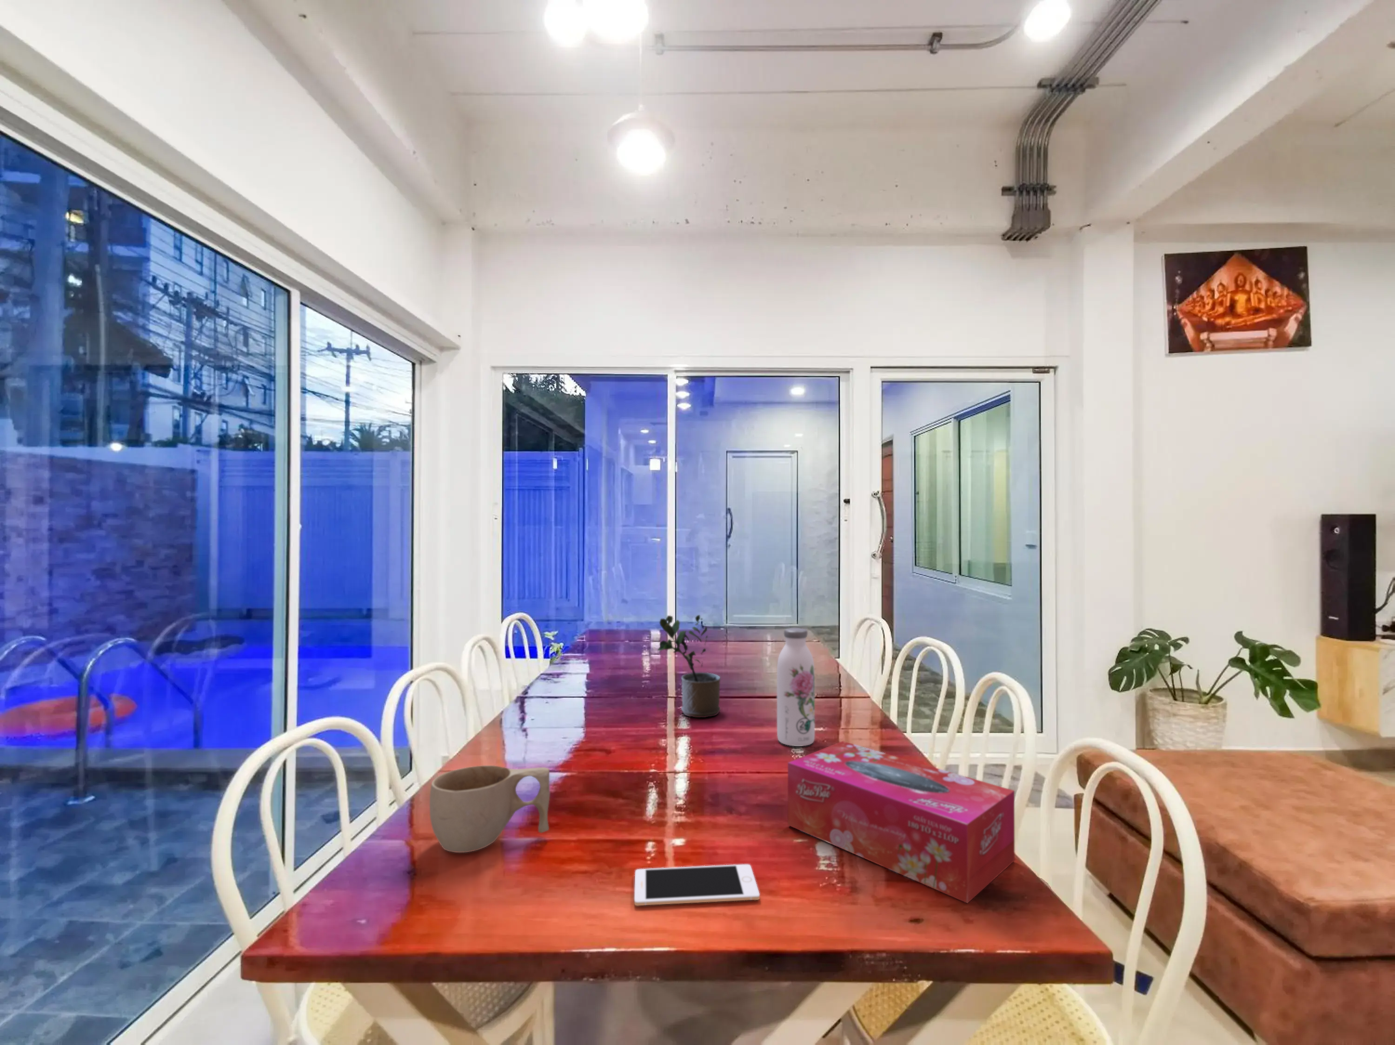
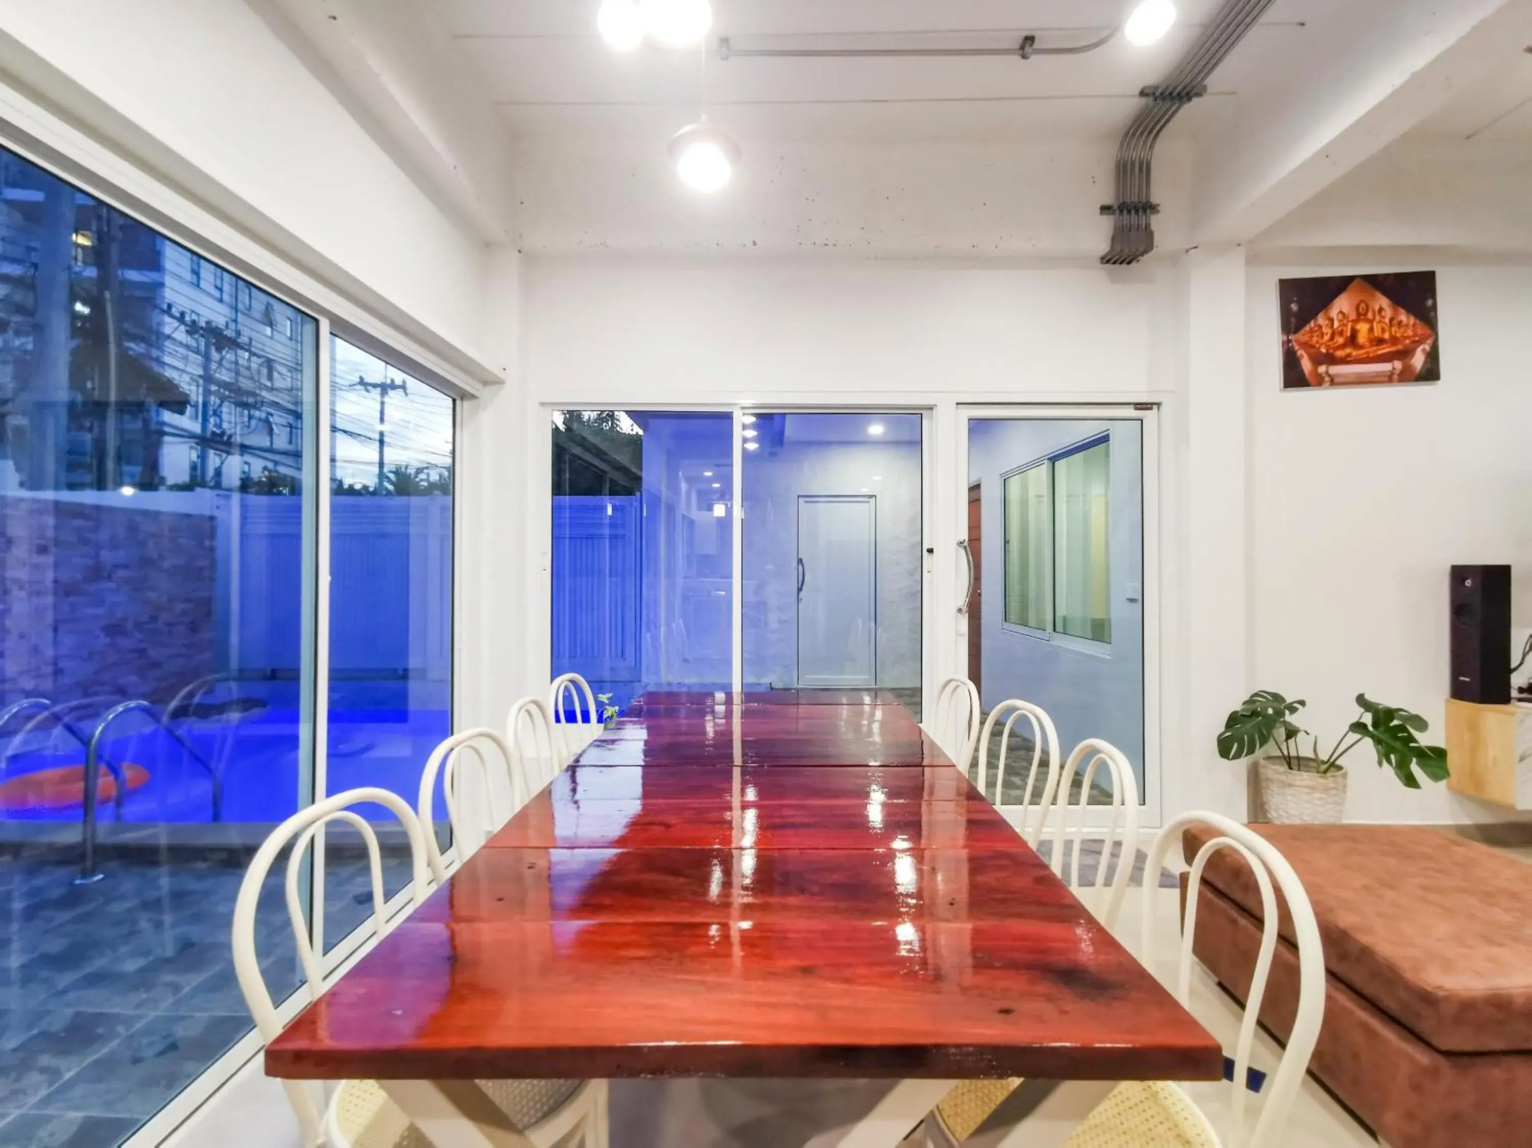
- tissue box (894, 809)
- water bottle (795, 685)
- cup (491, 807)
- potted plant (690, 663)
- cell phone (695, 884)
